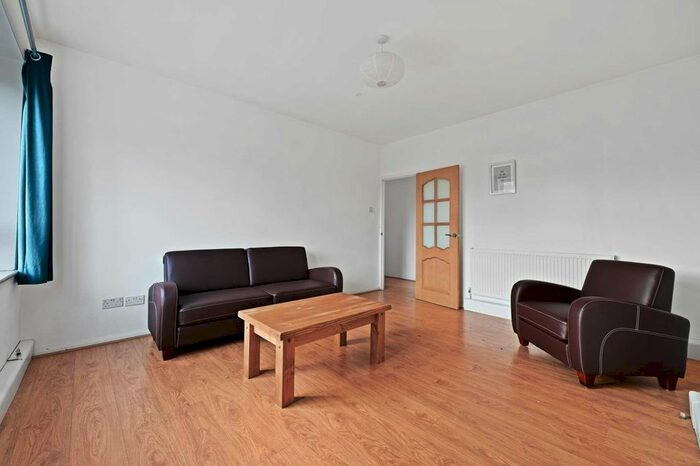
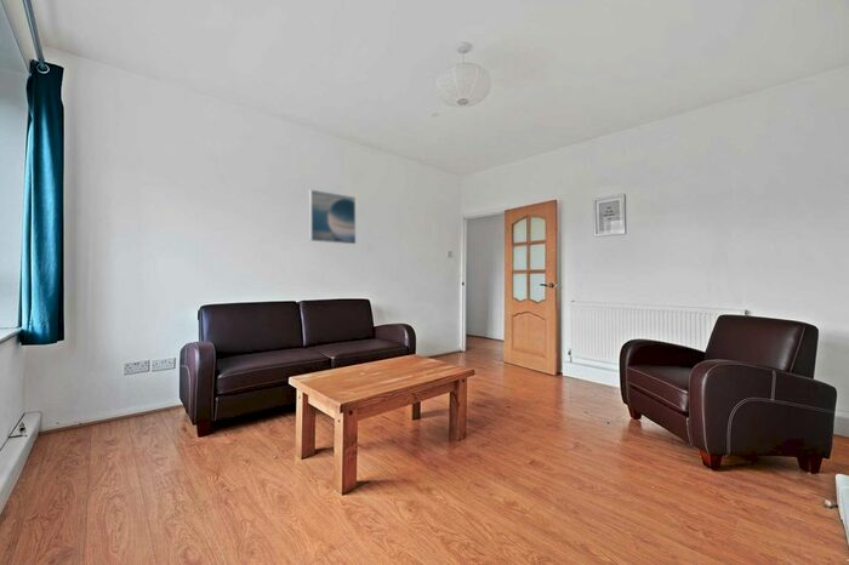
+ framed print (334, 217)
